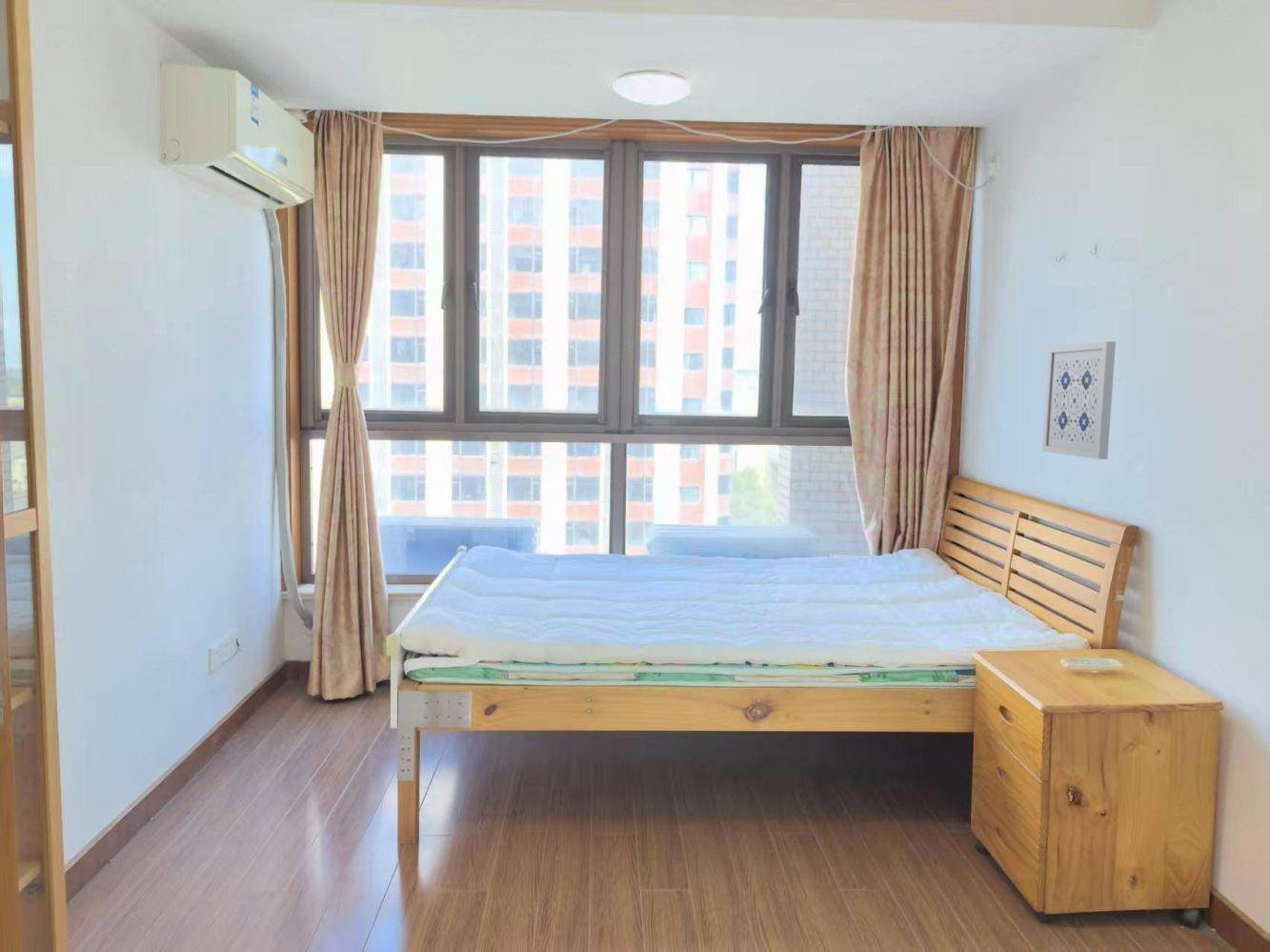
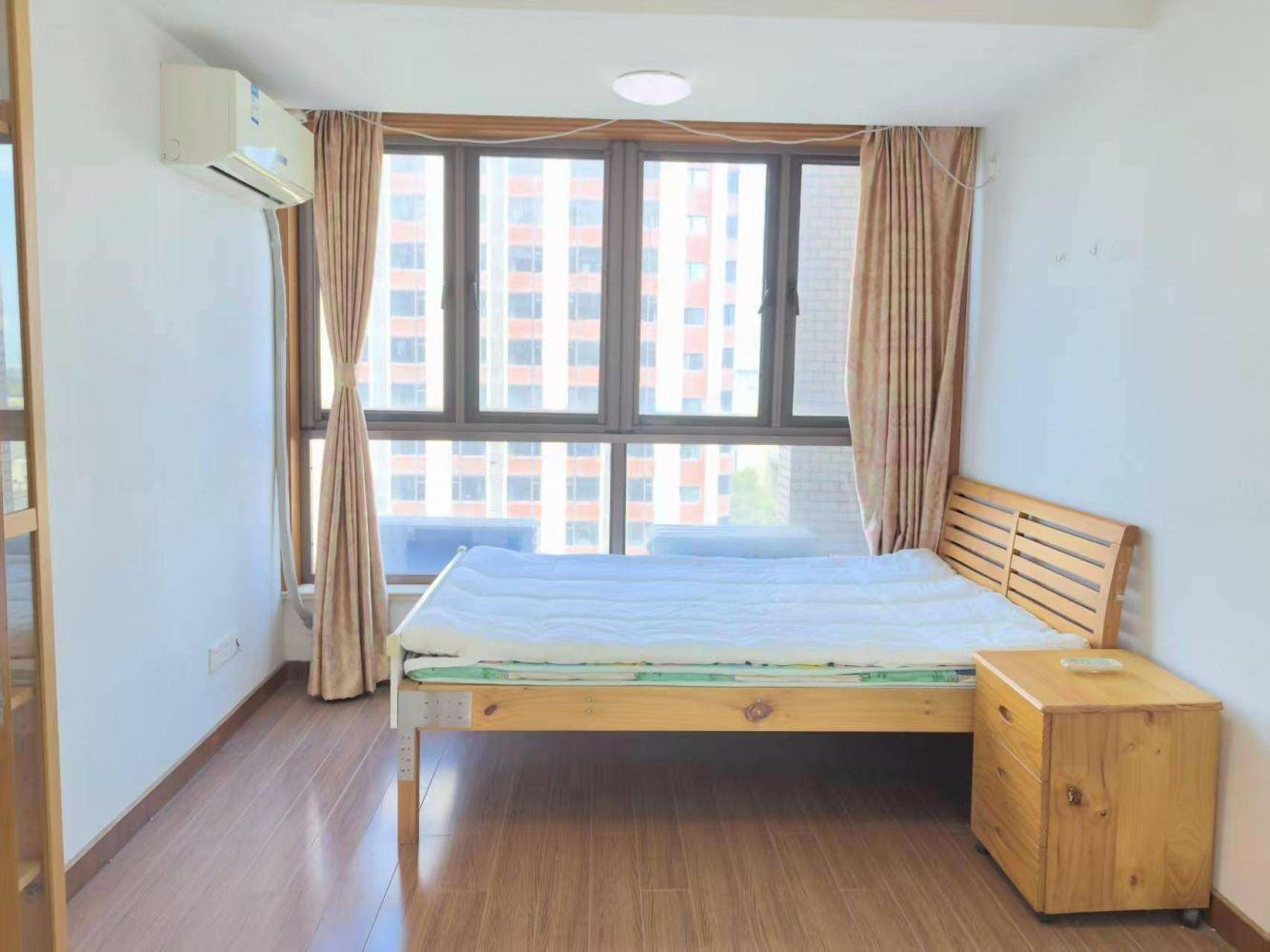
- wall art (1076, 399)
